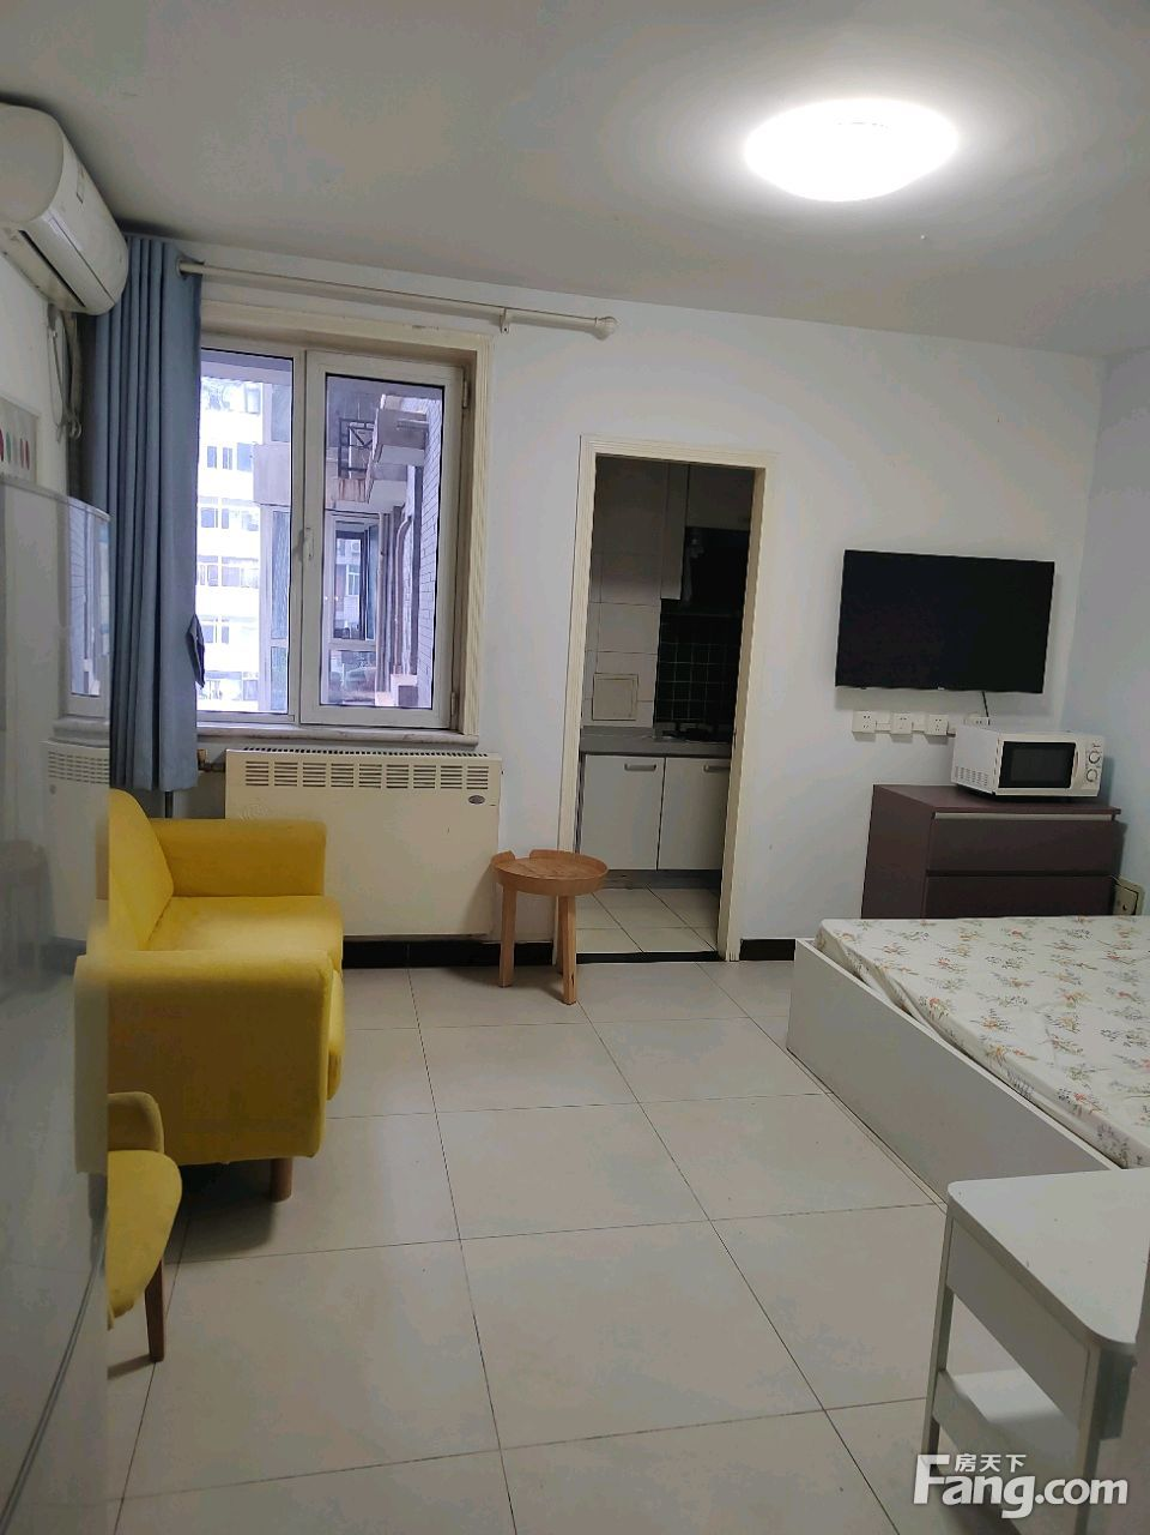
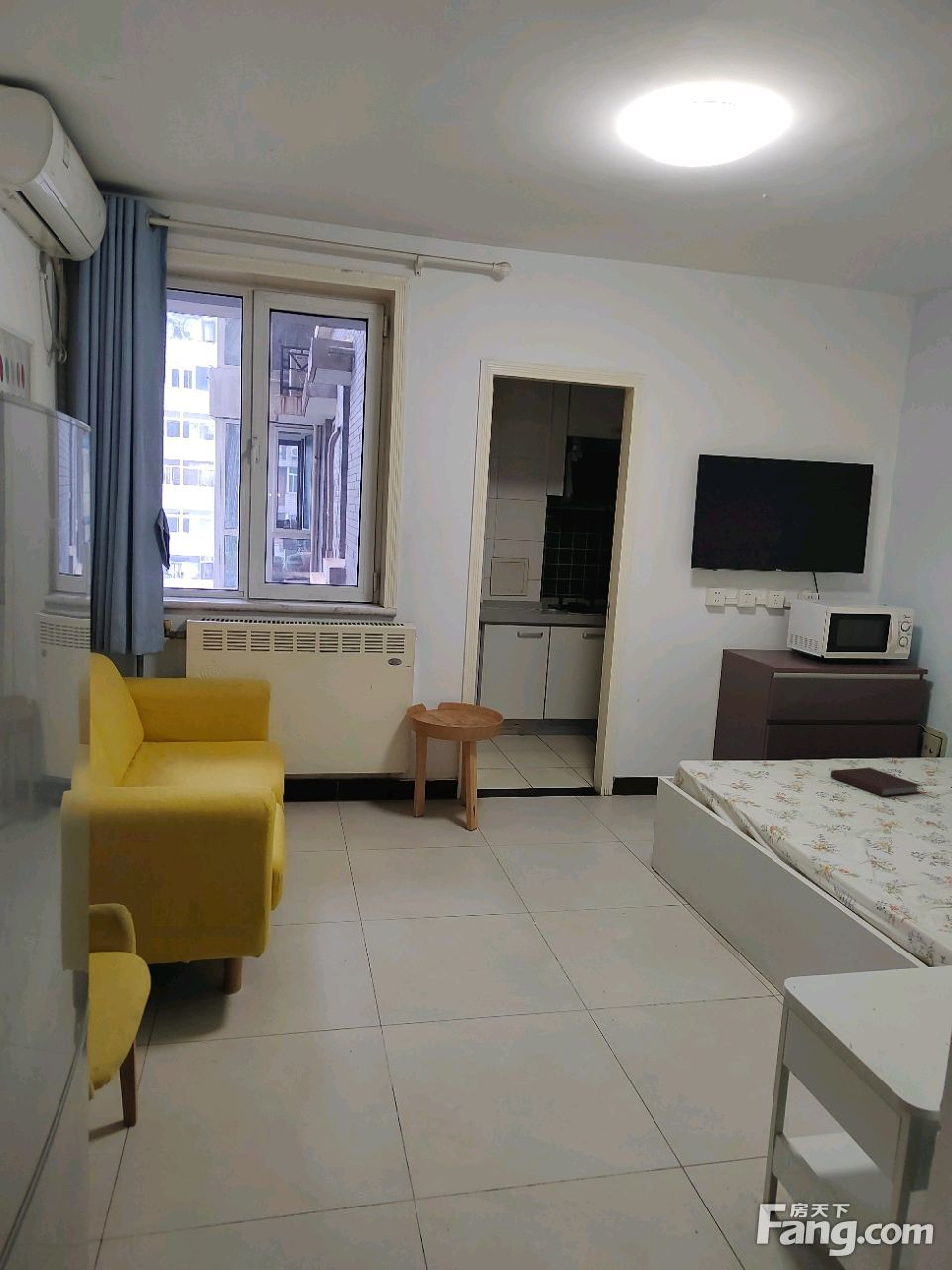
+ notebook (875, 781)
